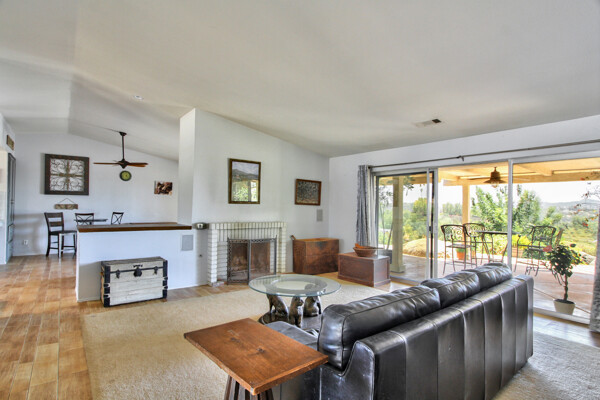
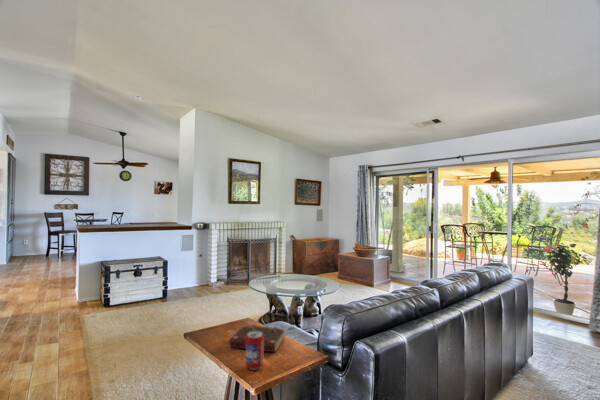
+ book (262, 334)
+ beverage can (254, 350)
